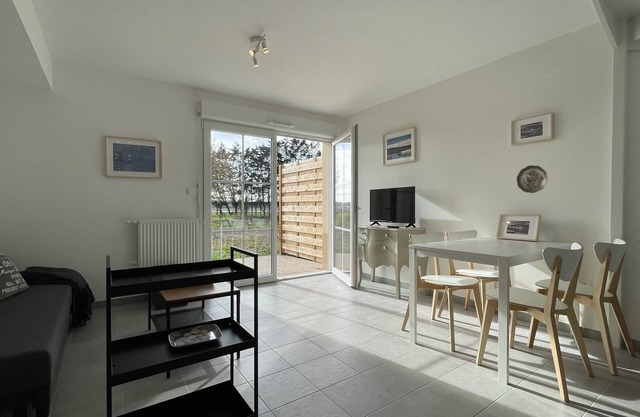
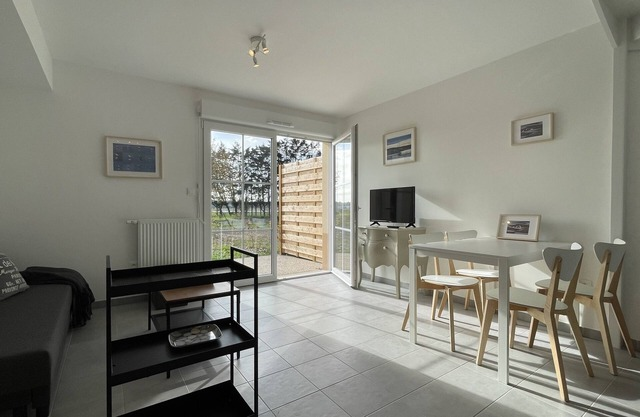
- decorative plate (532, 179)
